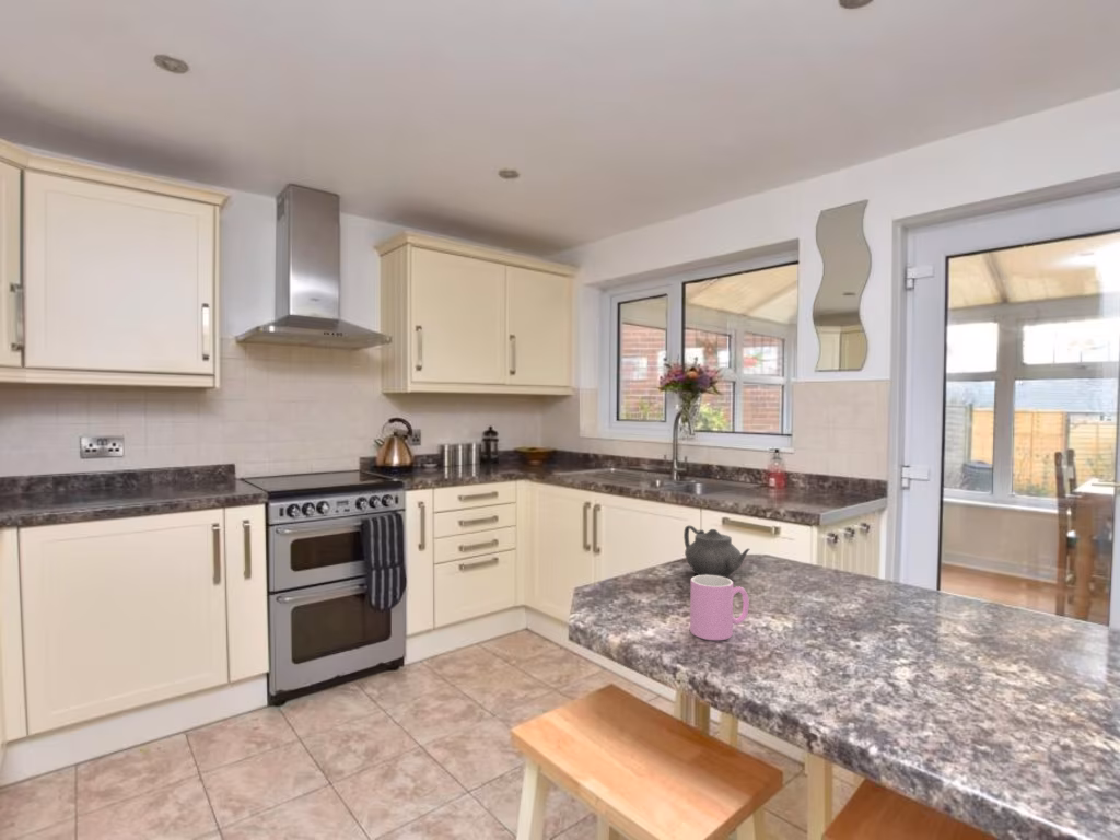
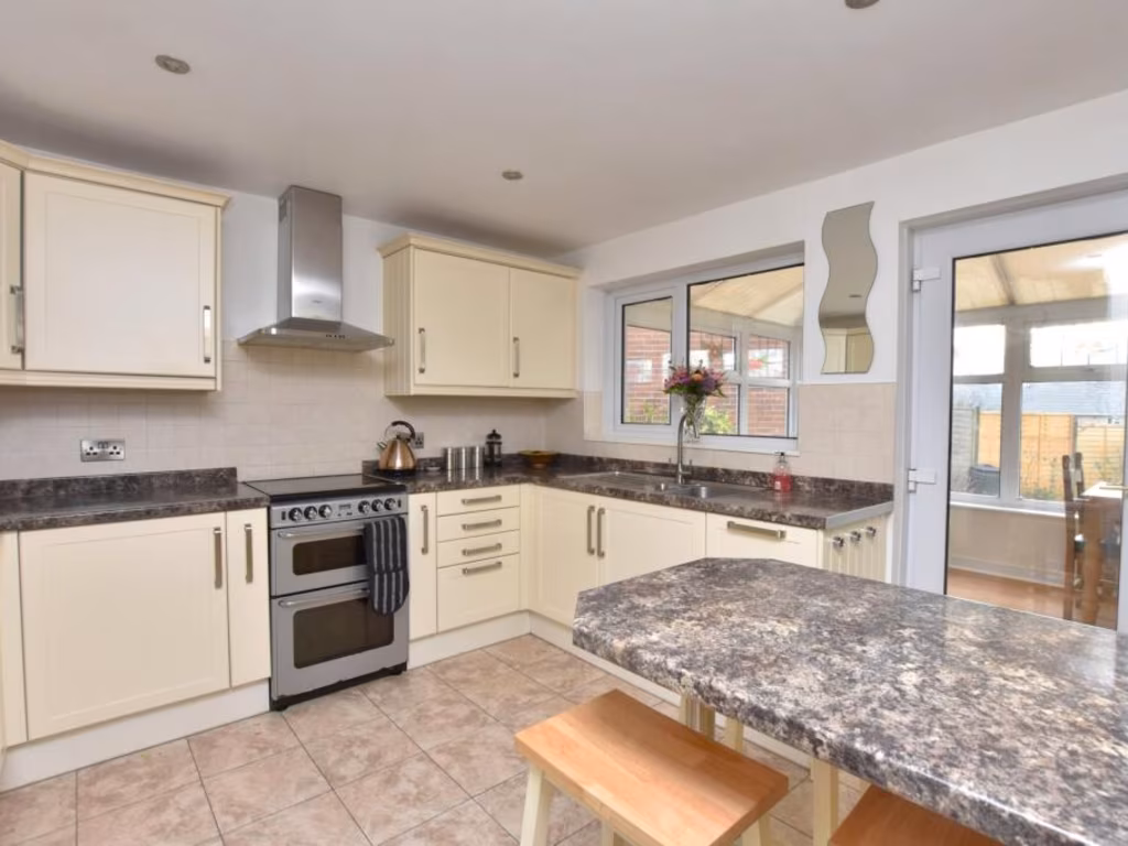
- teapot (714, 552)
- cup (720, 606)
